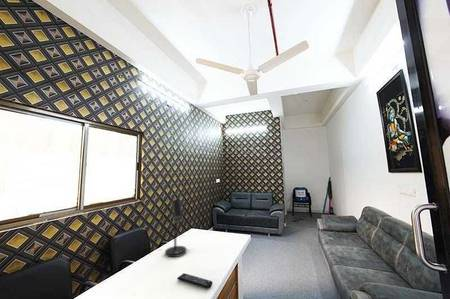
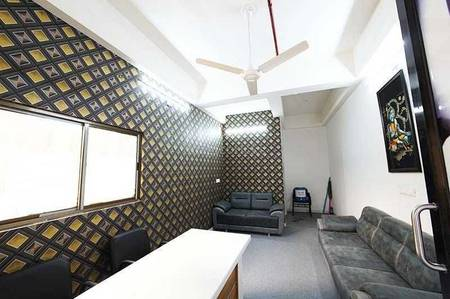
- remote control (194, 280)
- desk lamp (175, 226)
